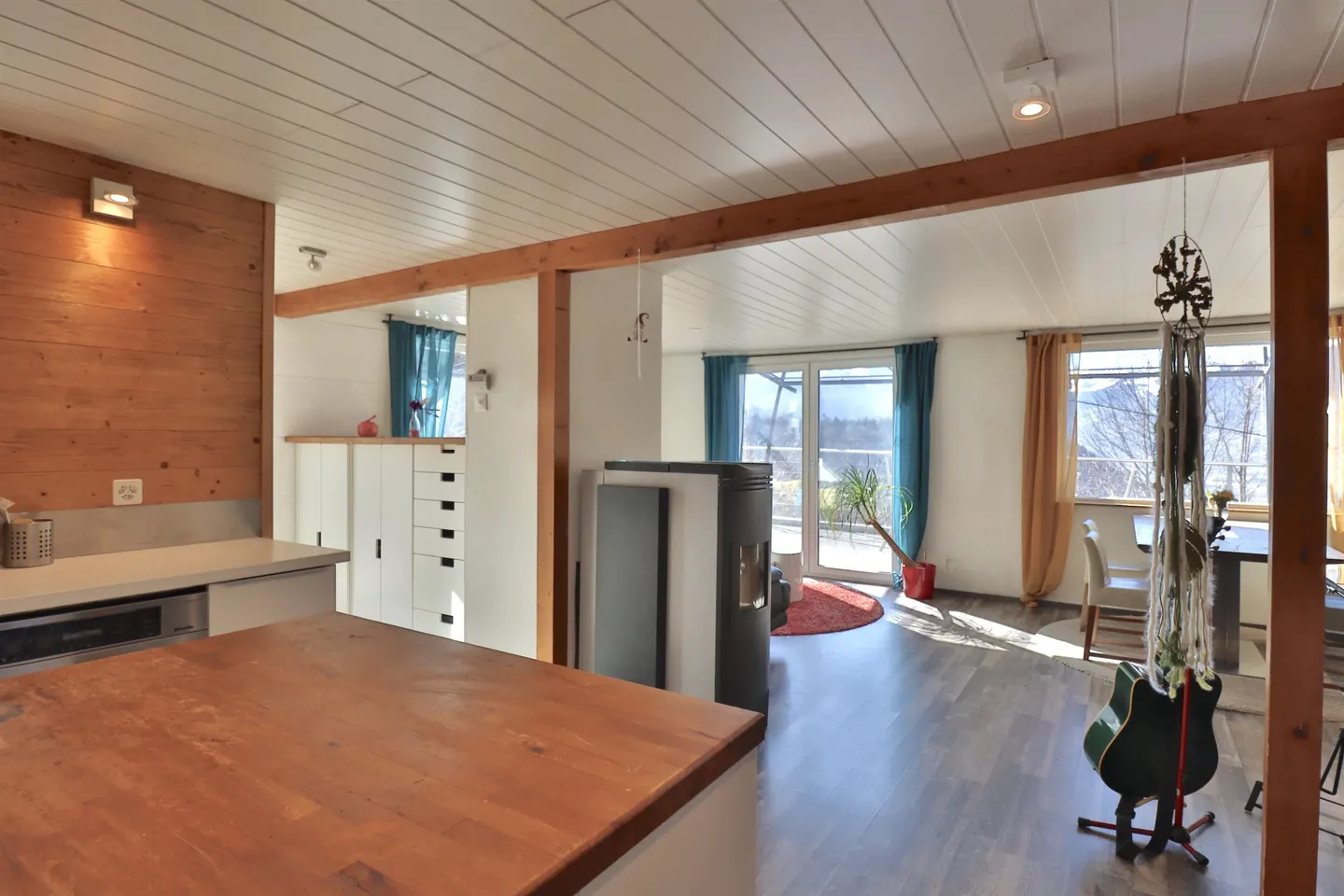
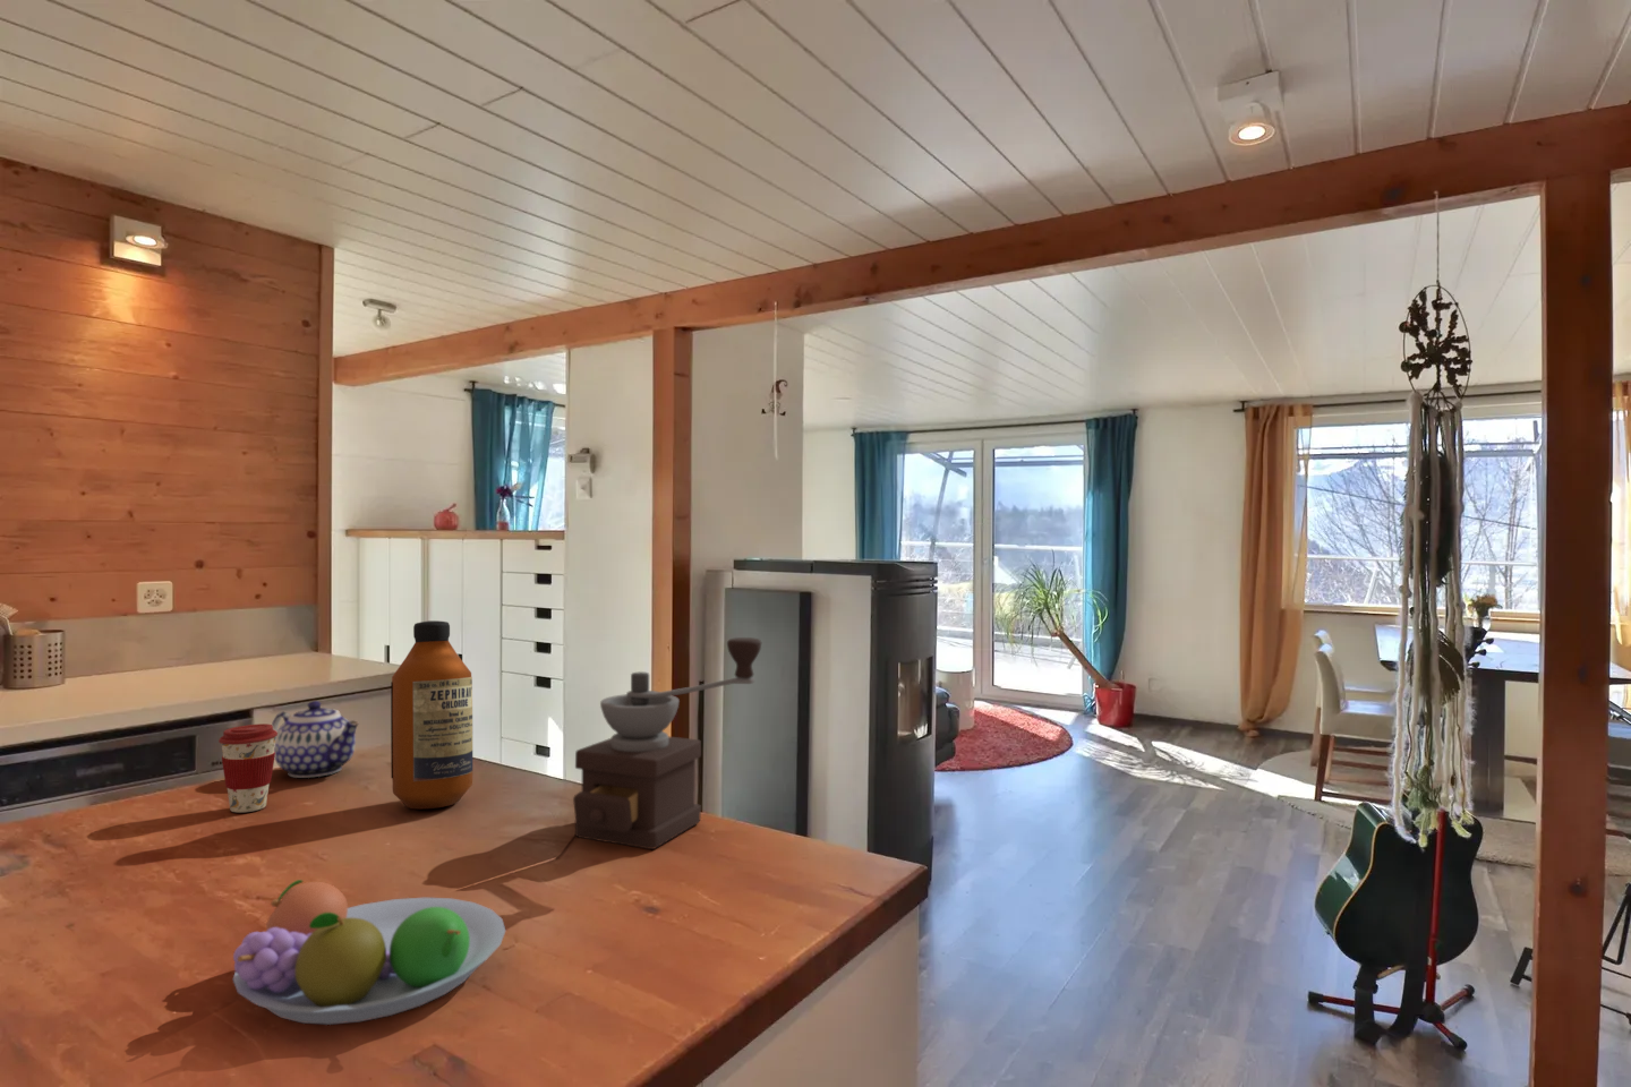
+ coffee grinder (669, 739)
+ coffee cup (248, 768)
+ bottle (432, 712)
+ teapot (314, 736)
+ fruit bowl (379, 926)
